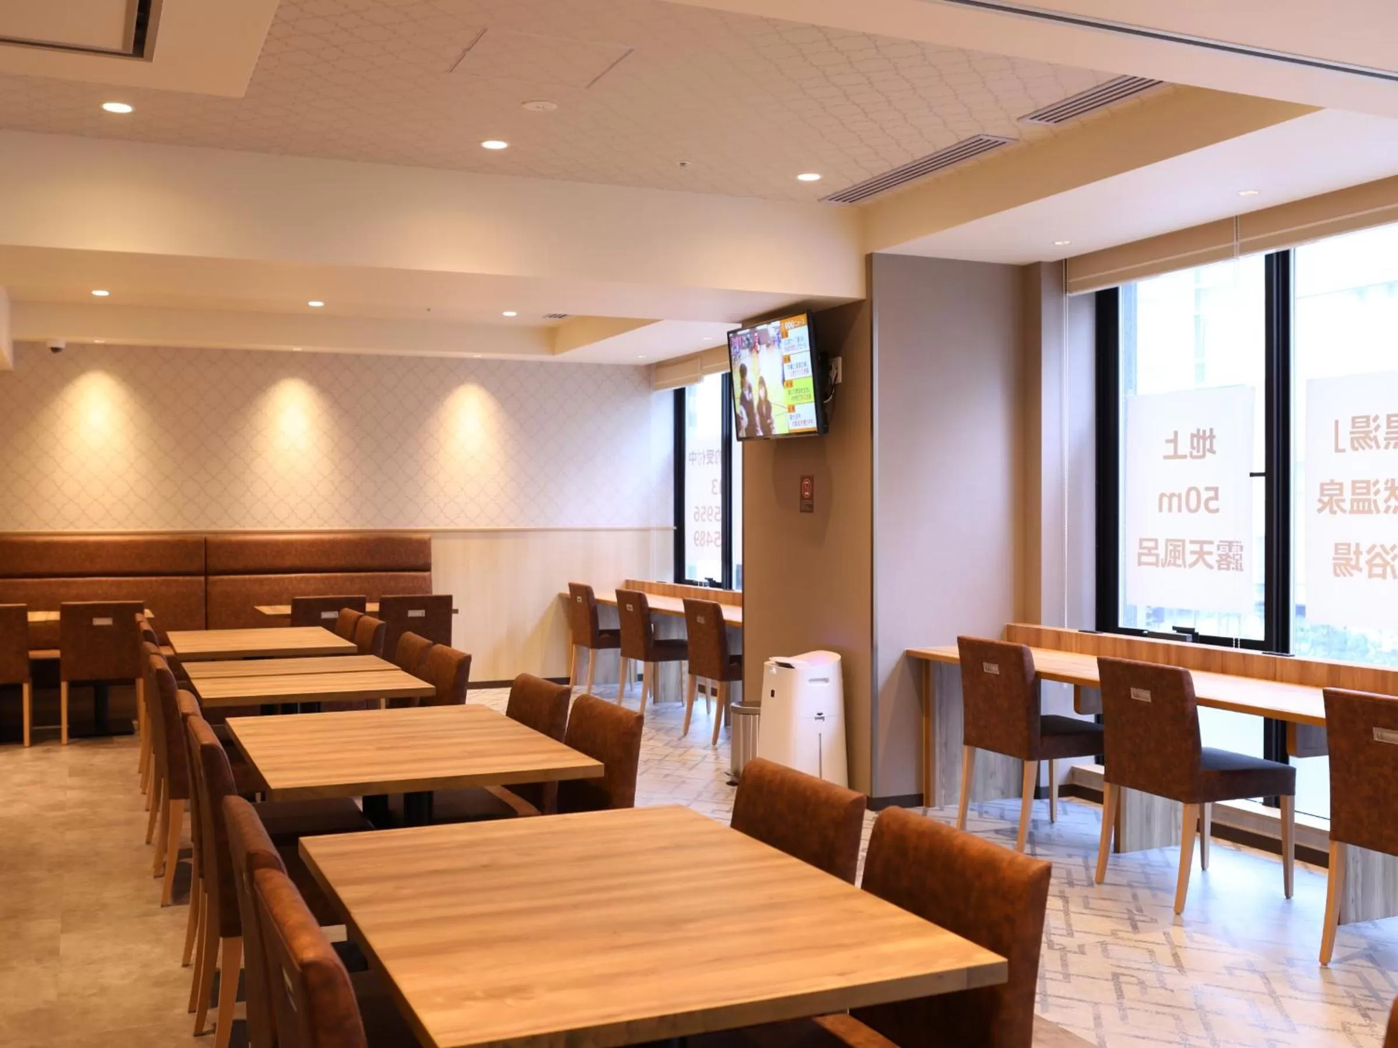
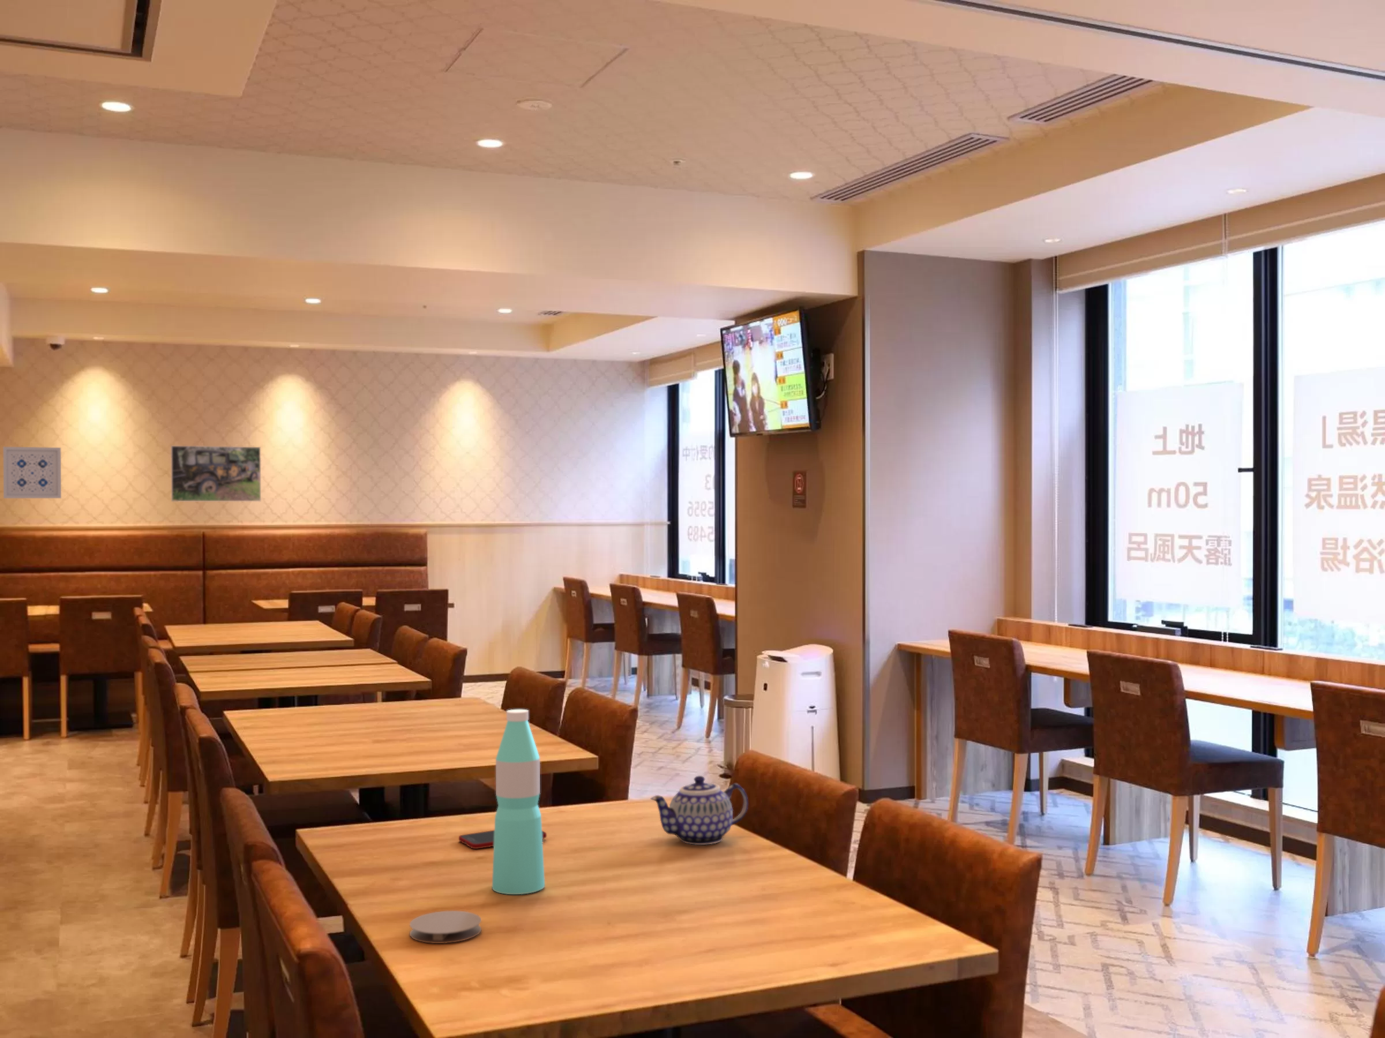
+ teapot (700, 807)
+ cell phone (493, 836)
+ water bottle (518, 799)
+ coaster (446, 926)
+ wall art (33, 472)
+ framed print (216, 473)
